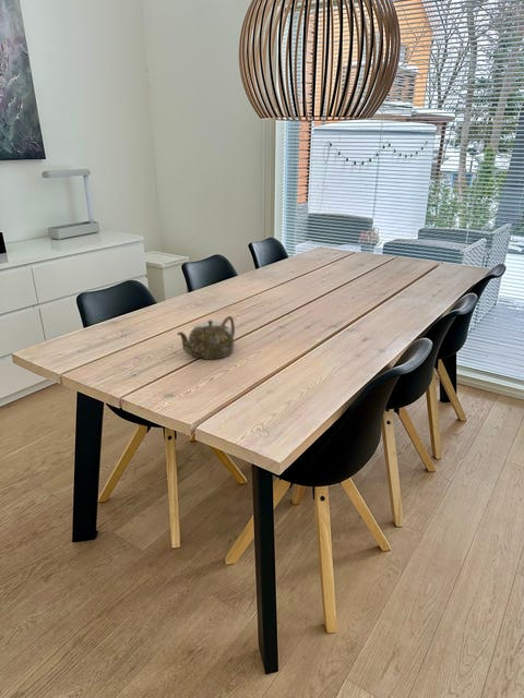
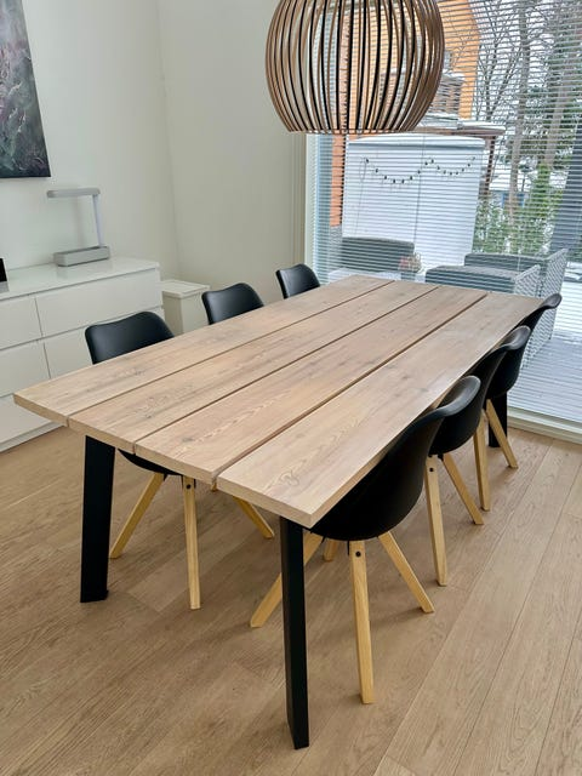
- teapot (207, 337)
